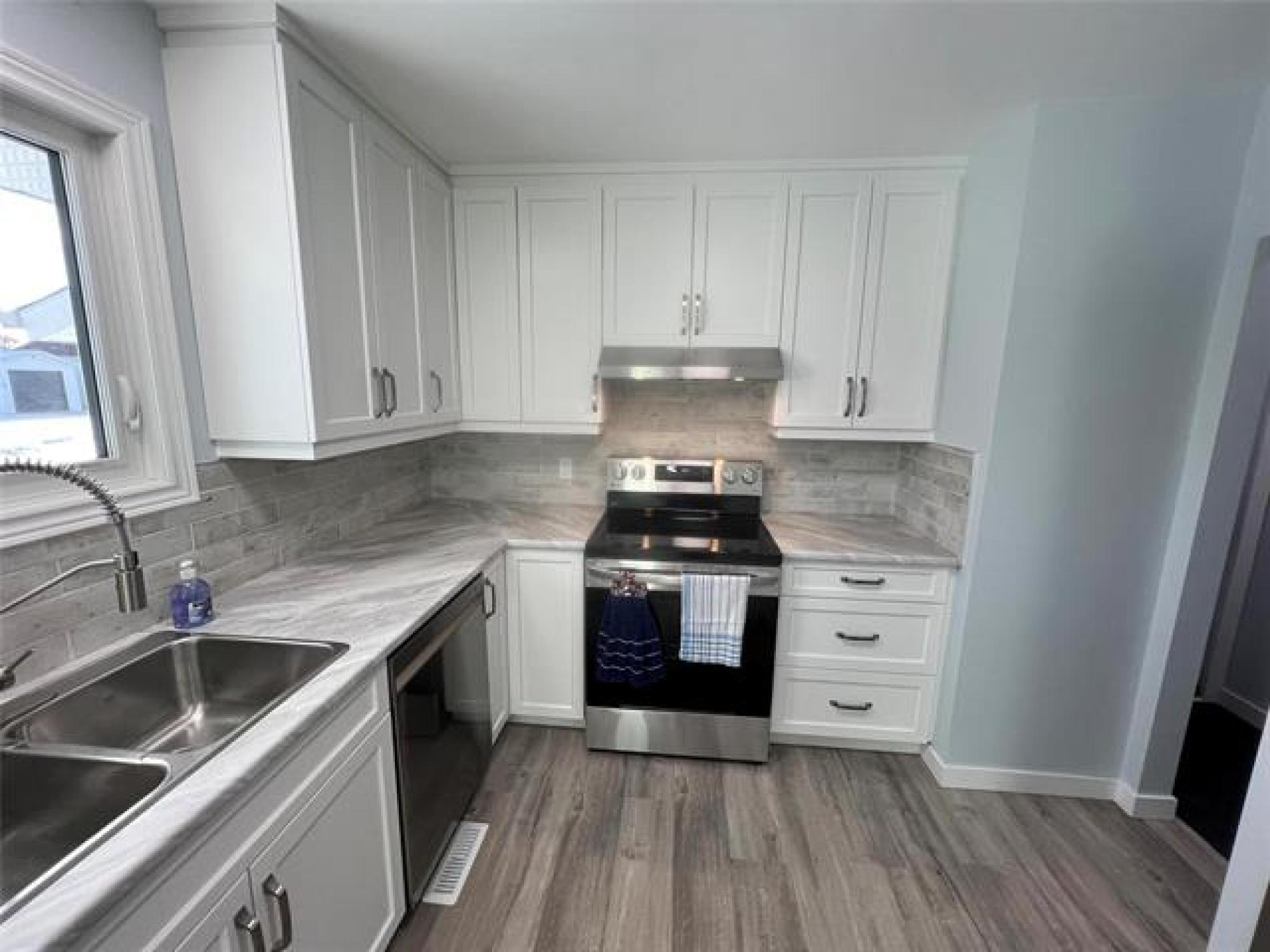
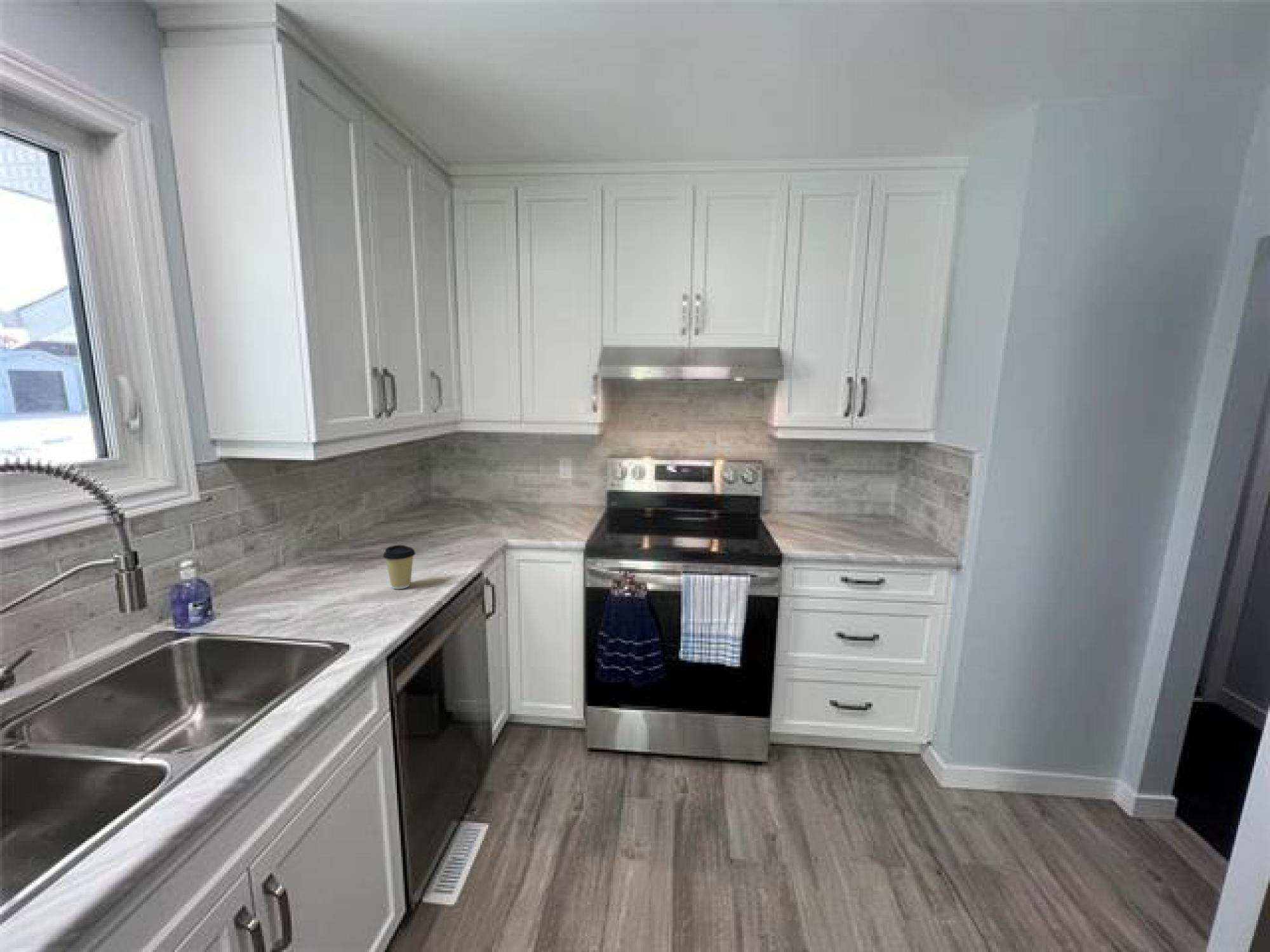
+ coffee cup (400, 567)
